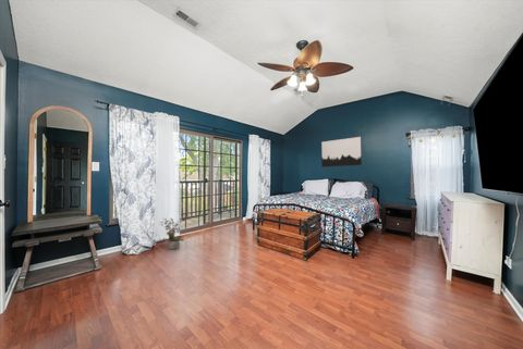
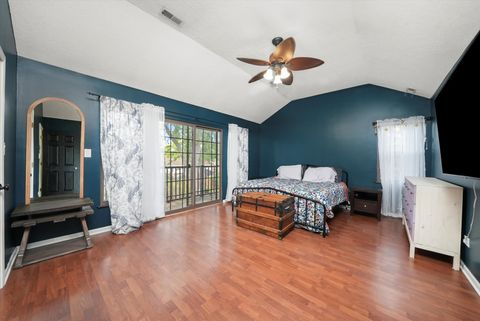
- wall art (340, 152)
- potted plant (171, 233)
